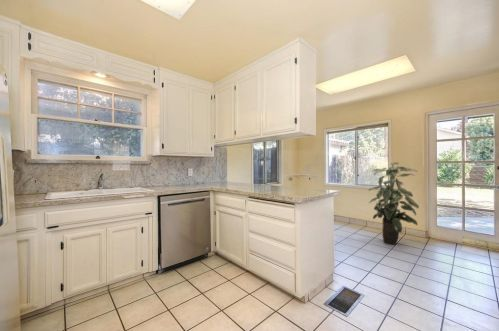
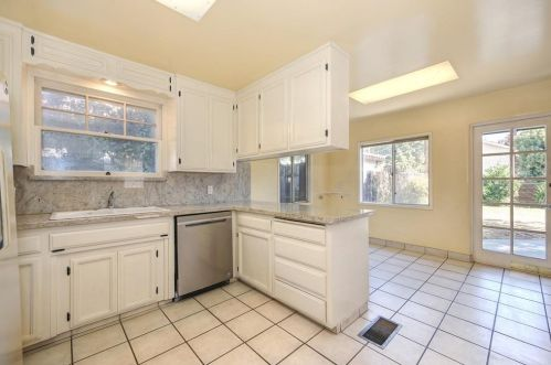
- indoor plant (393, 203)
